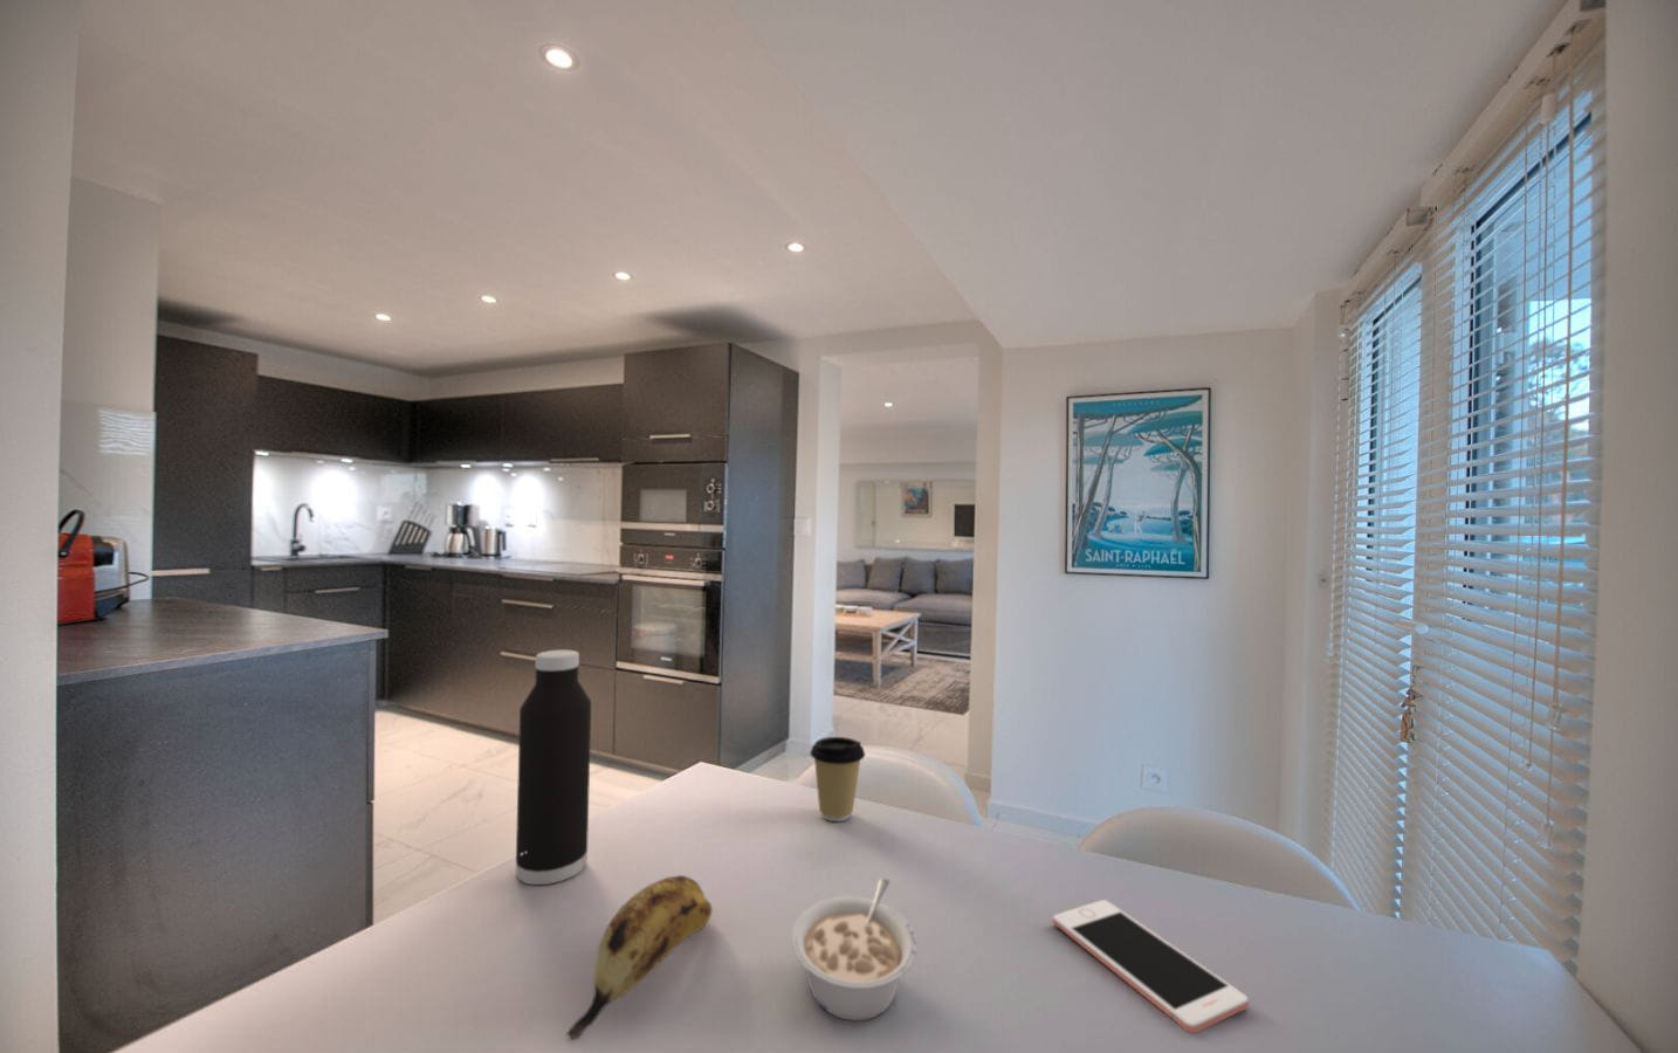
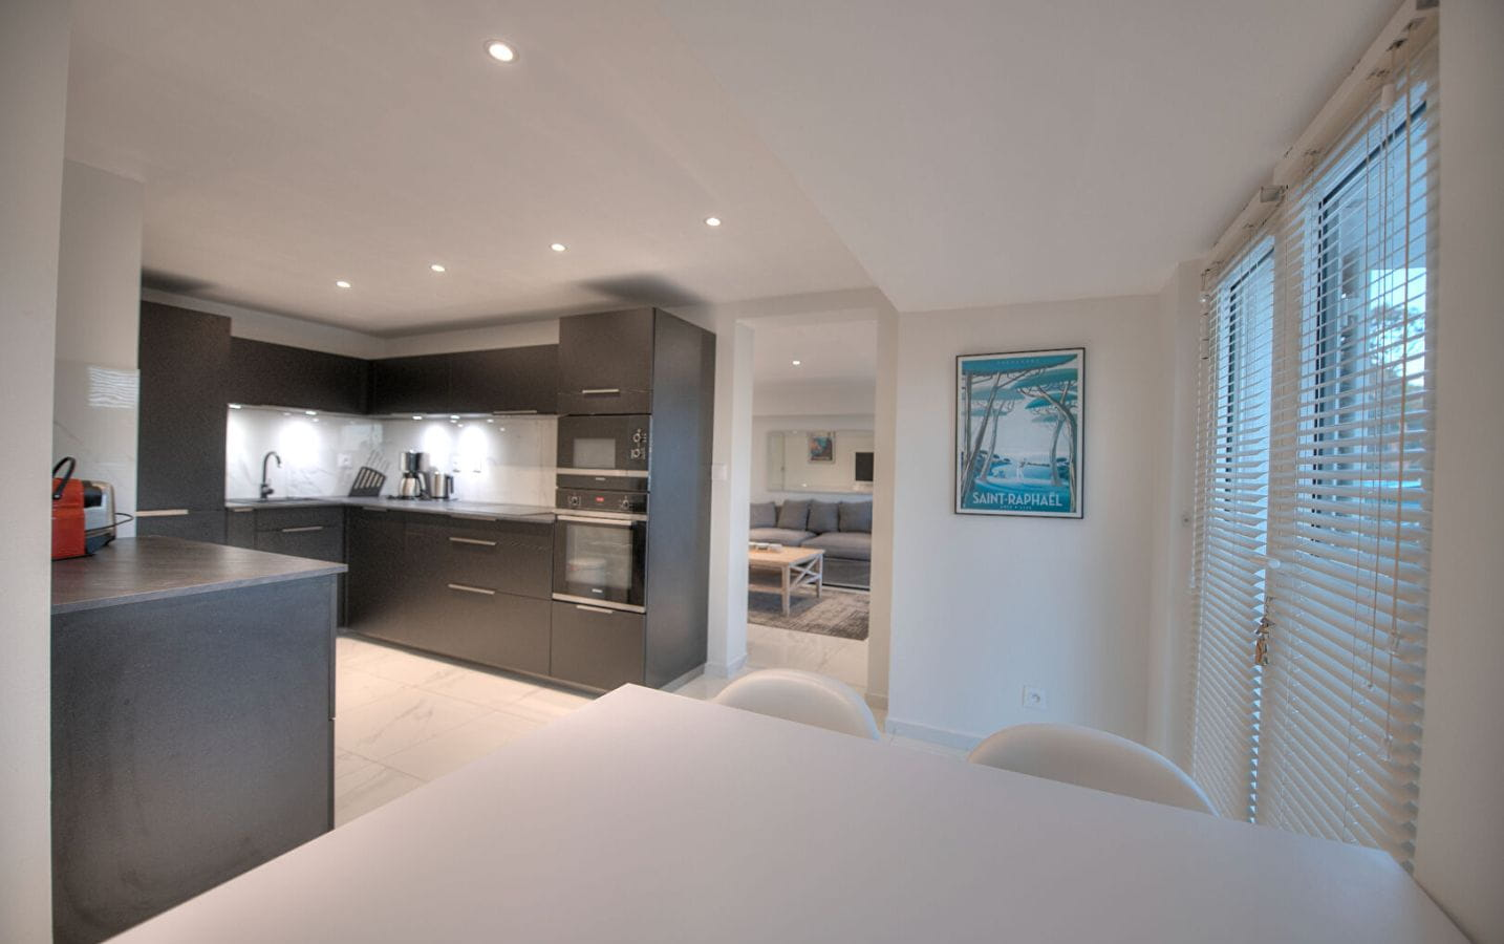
- coffee cup (837, 776)
- cell phone (1141, 957)
- legume (852, 951)
- banana (654, 932)
- water bottle (553, 759)
